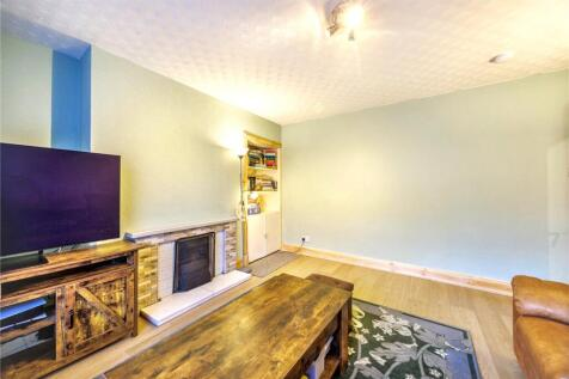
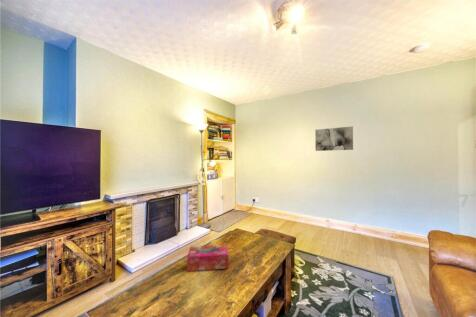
+ wall art (333, 139)
+ tissue box (208, 257)
